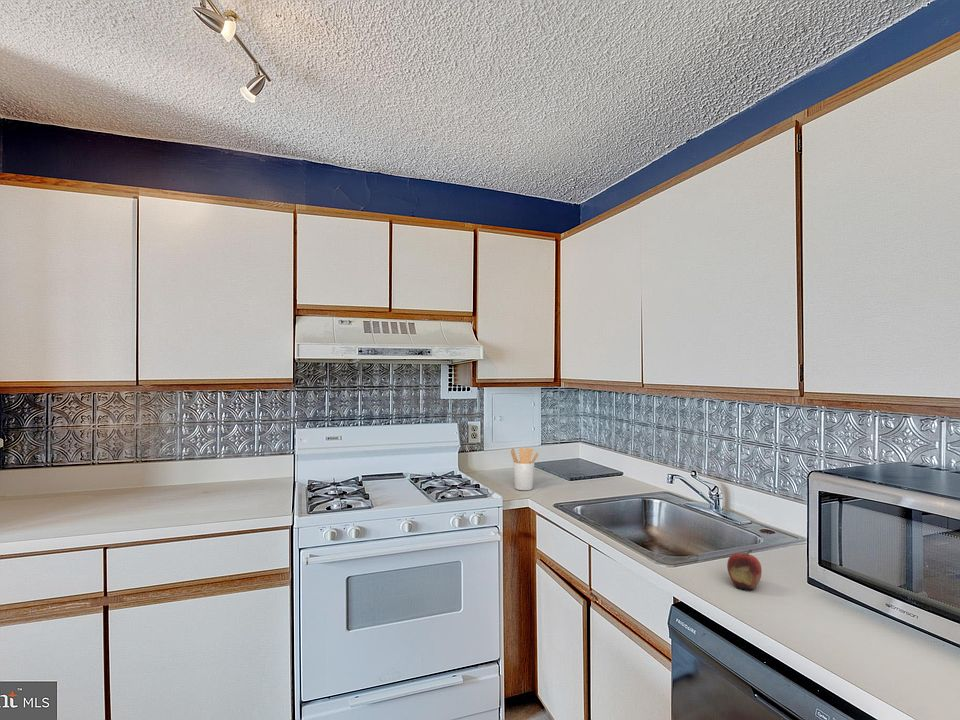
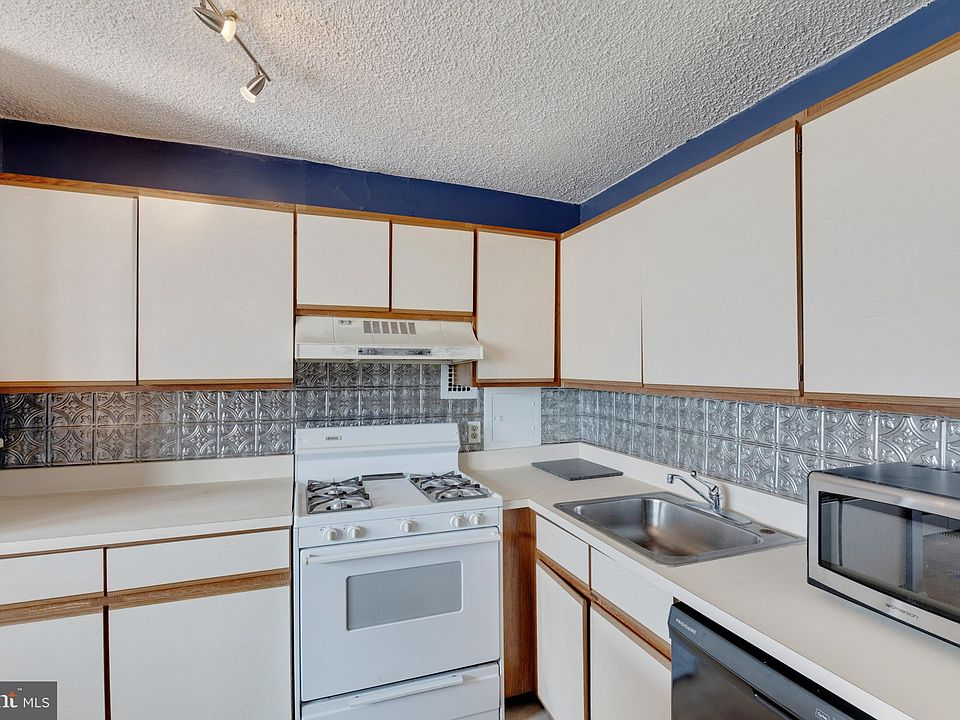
- fruit (744, 567)
- utensil holder (524, 467)
